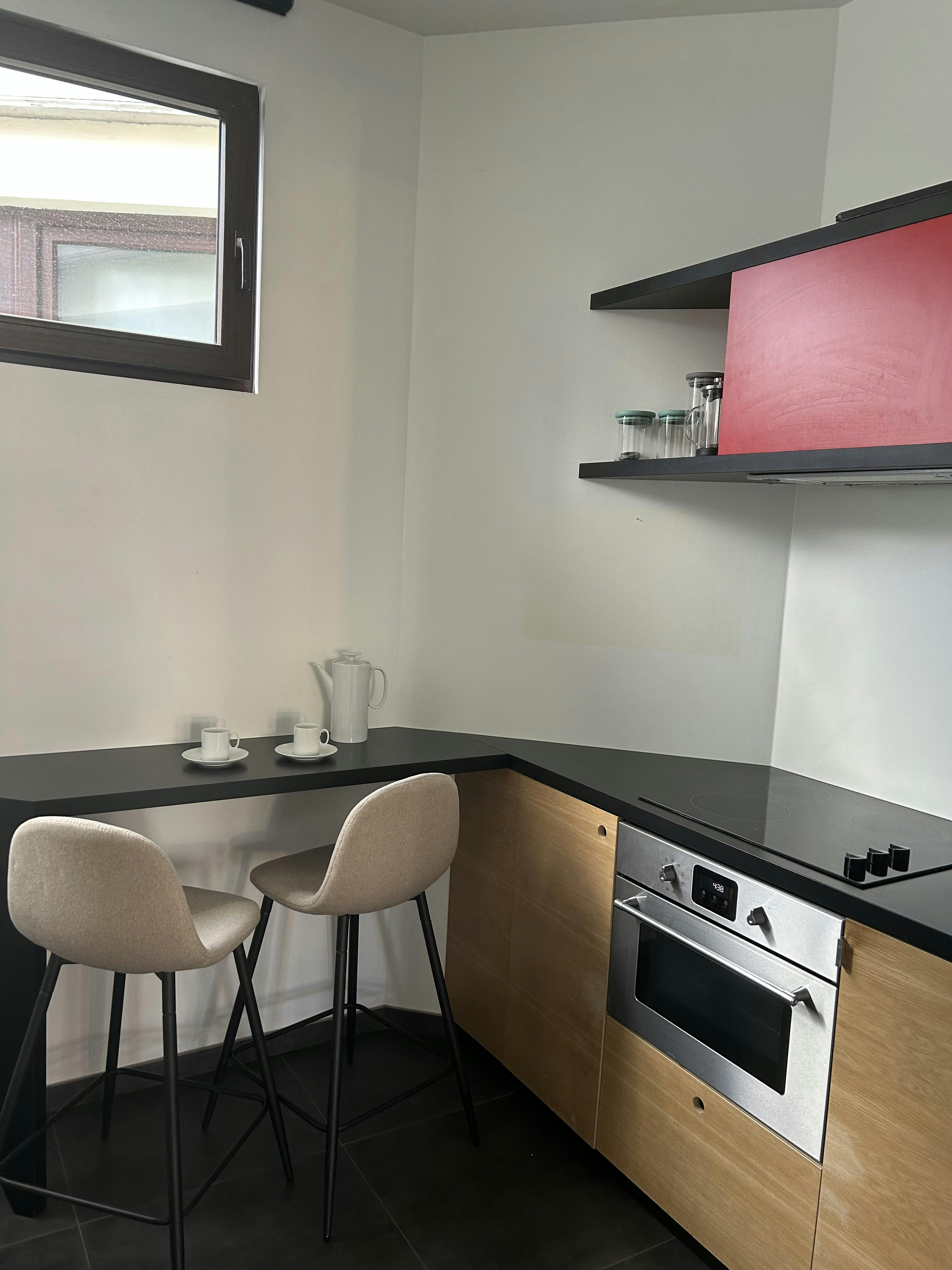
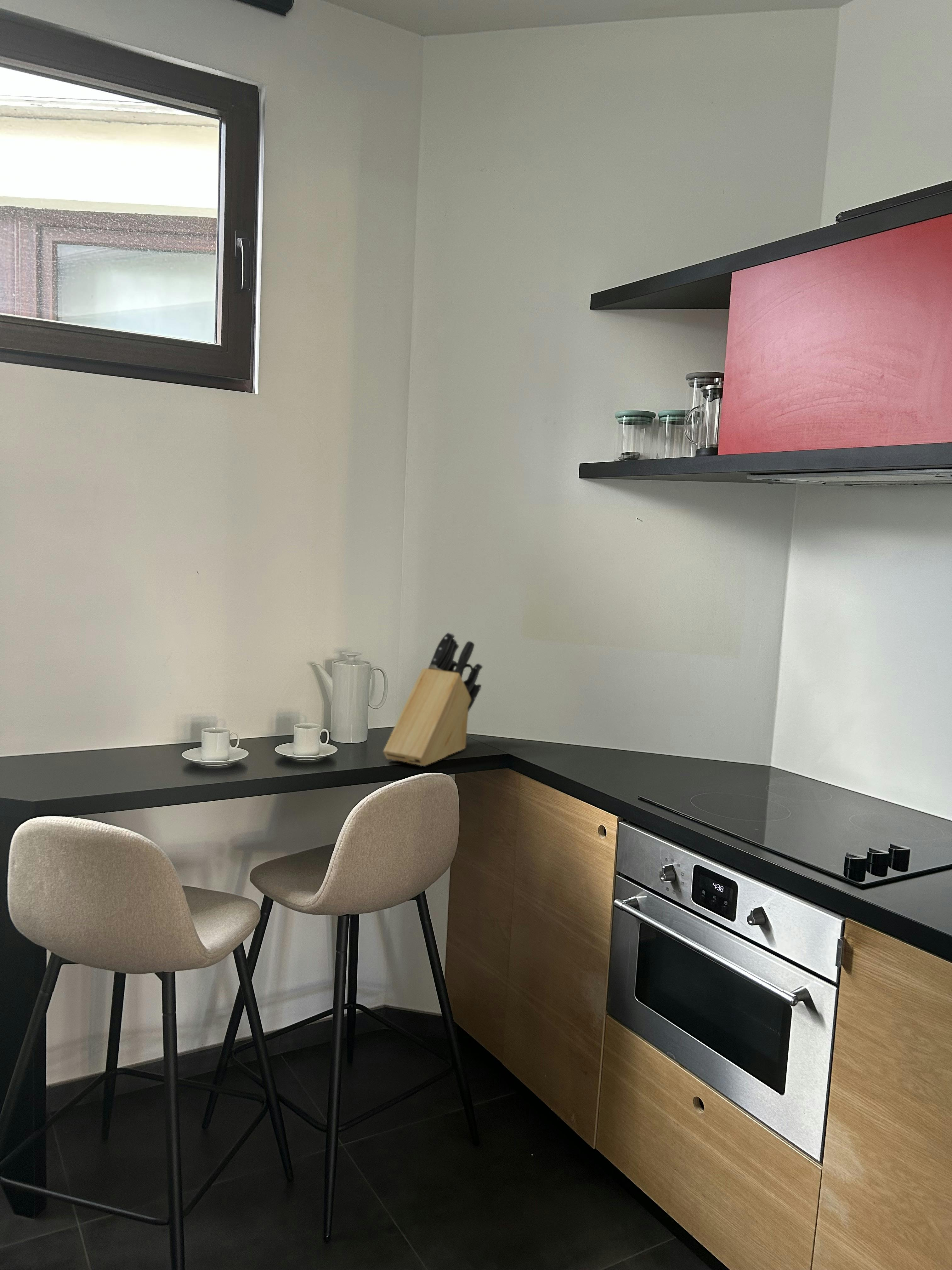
+ knife block (437, 695)
